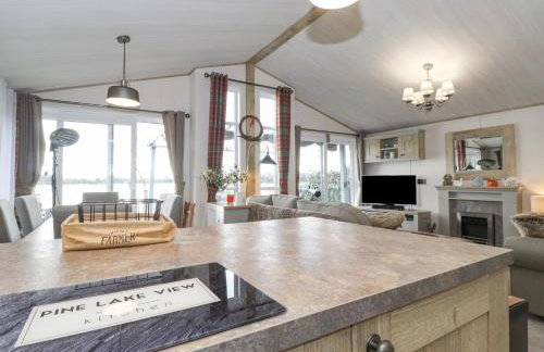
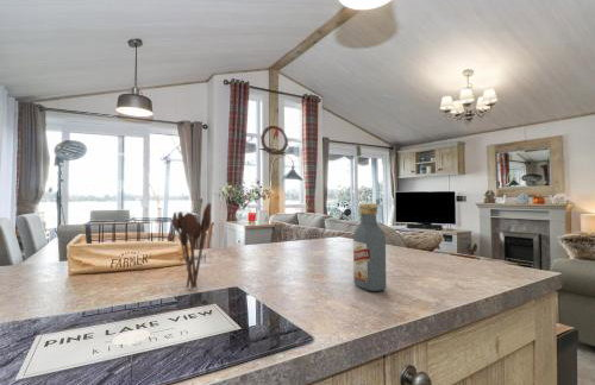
+ utensil holder (194, 245)
+ vodka (369, 245)
